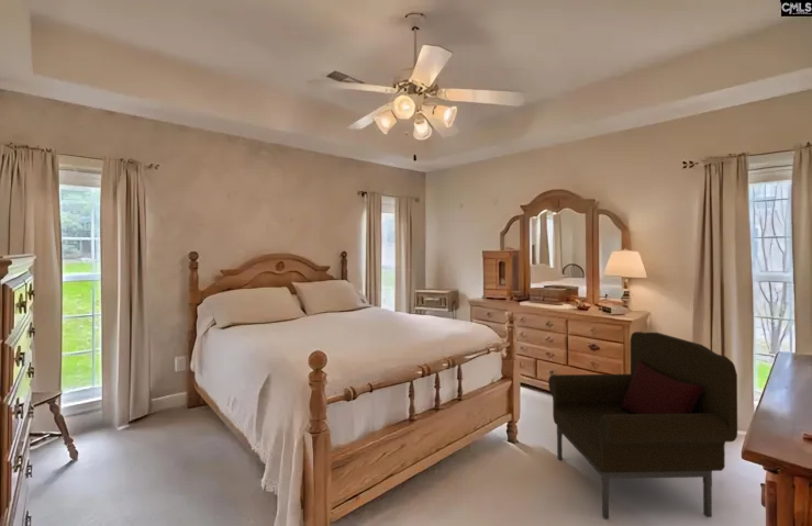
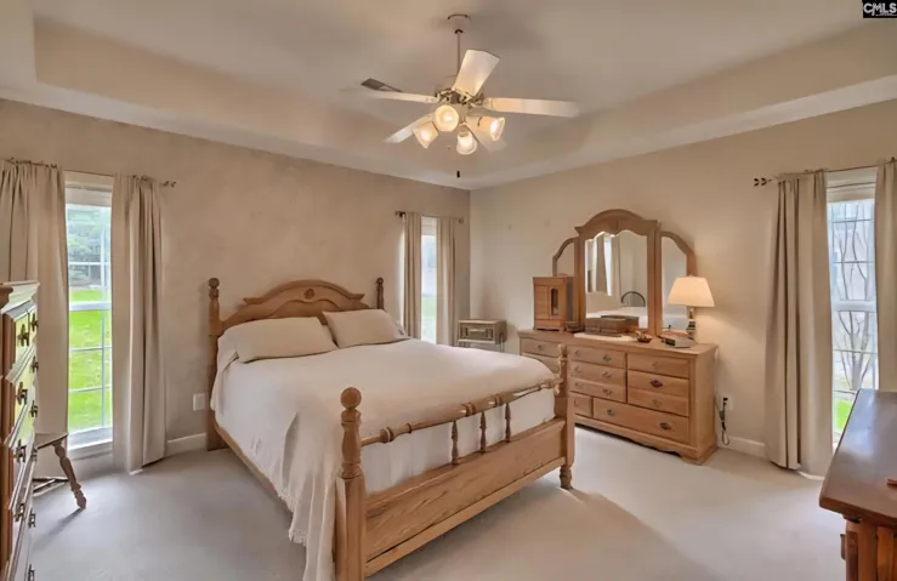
- armchair (625, 411)
